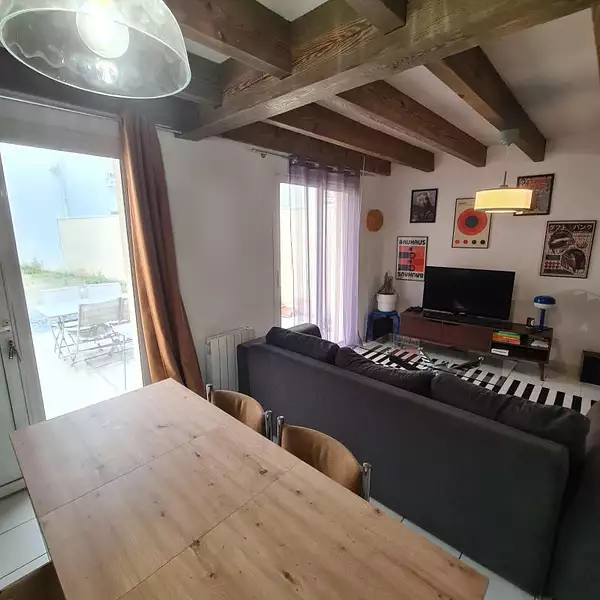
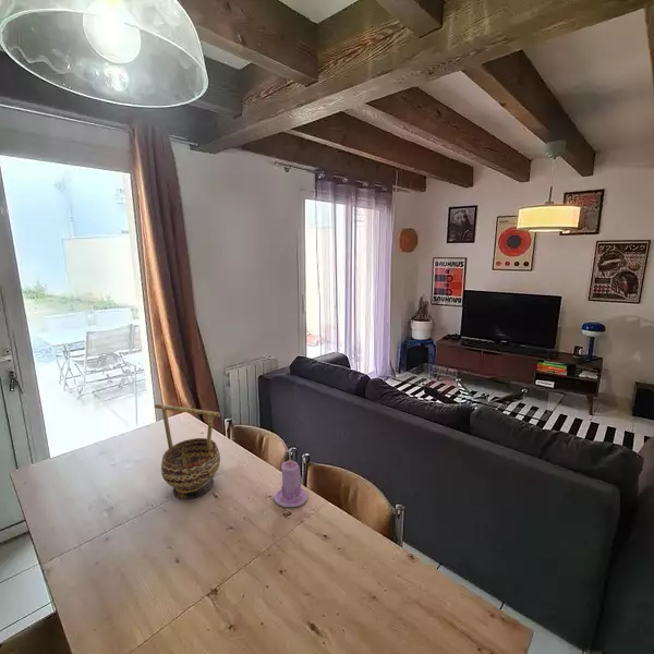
+ candle (289, 477)
+ decorative bowl (190, 448)
